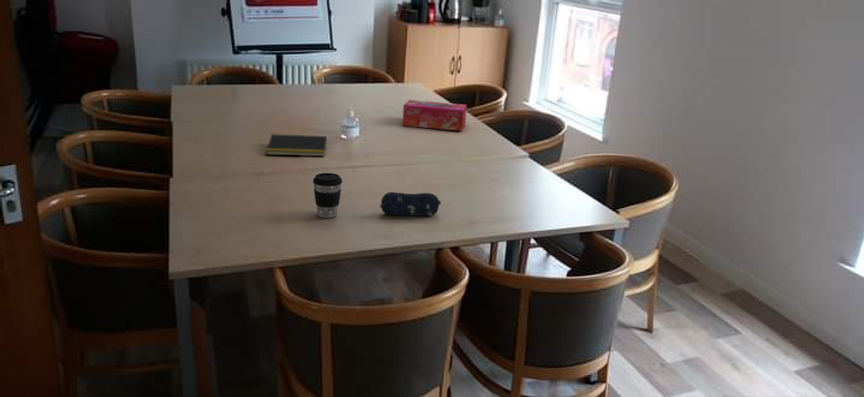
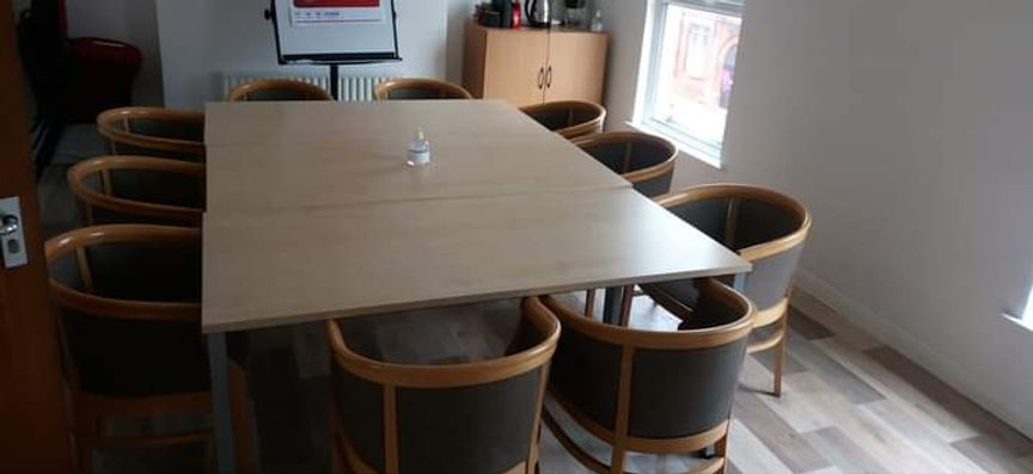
- notepad (297, 145)
- tissue box (435, 115)
- pencil case (410, 204)
- coffee cup (327, 195)
